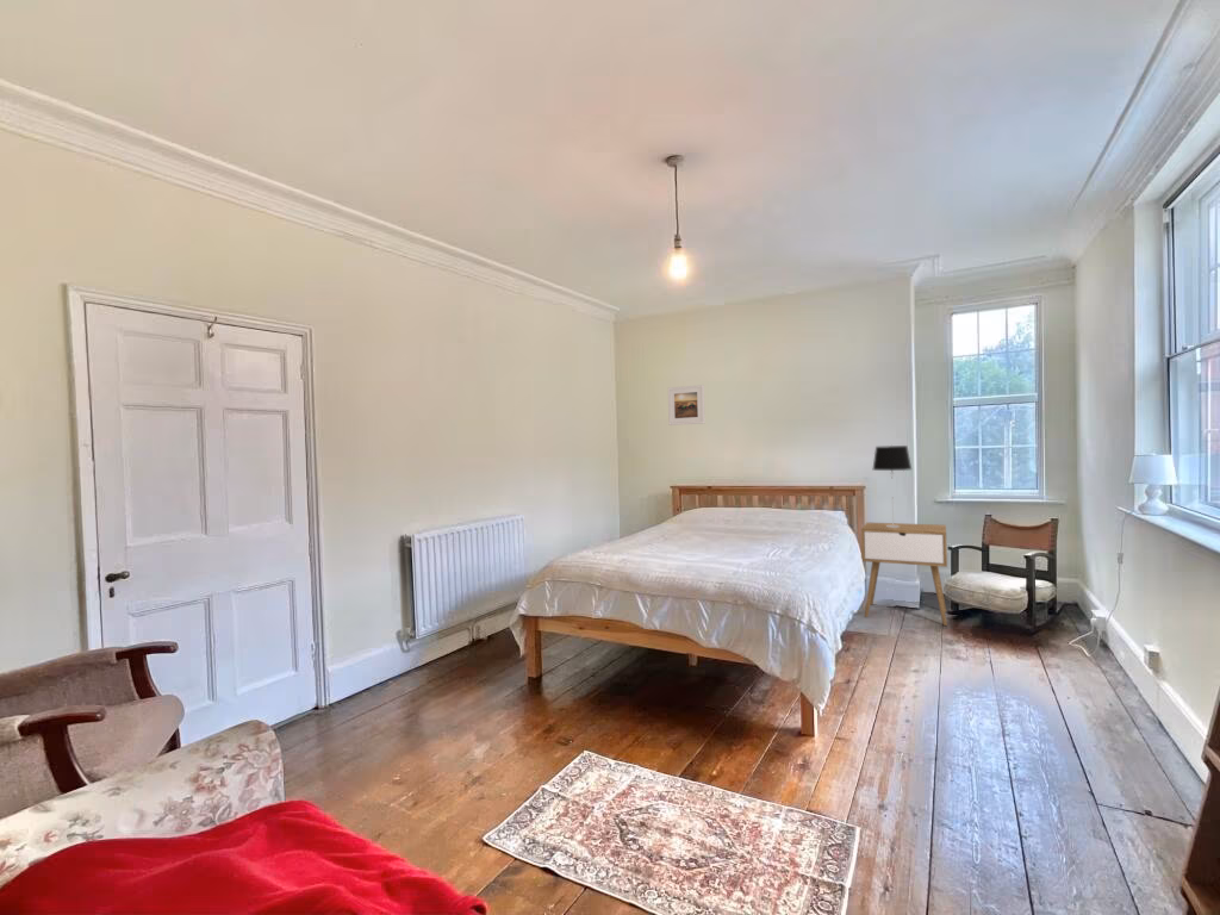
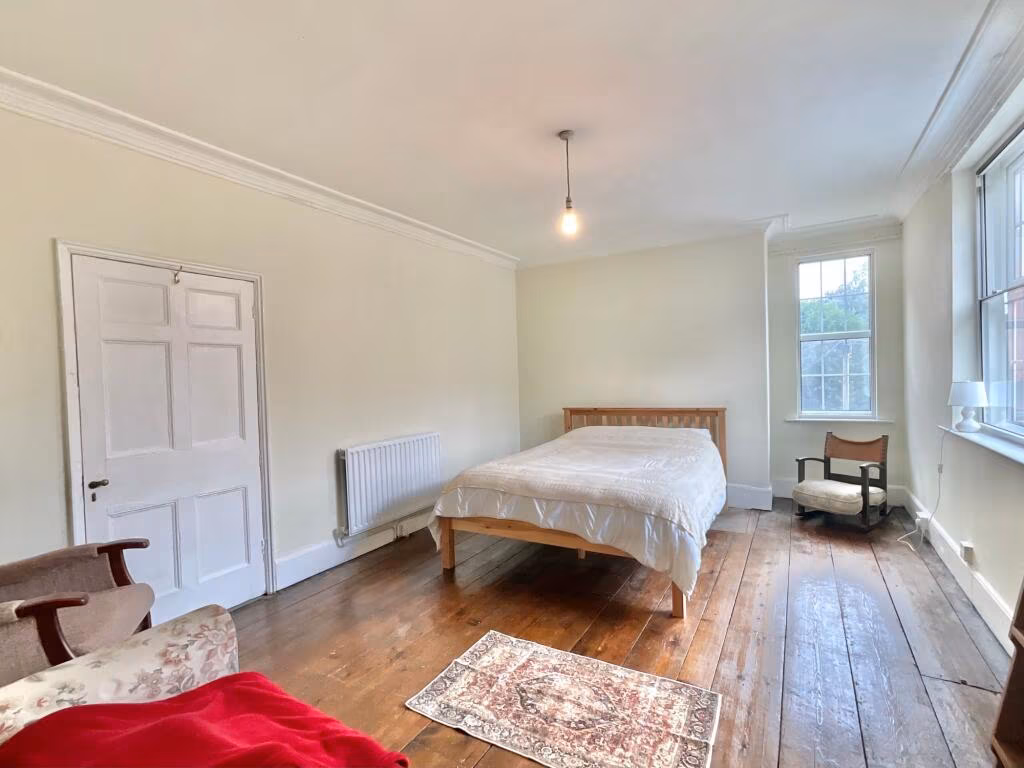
- table lamp (891, 475)
- nightstand (905, 564)
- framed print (685, 405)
